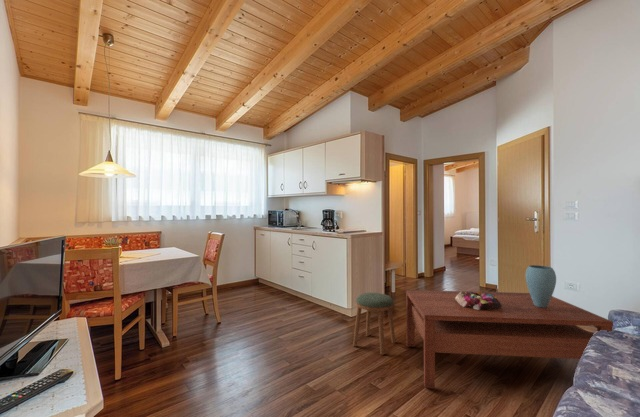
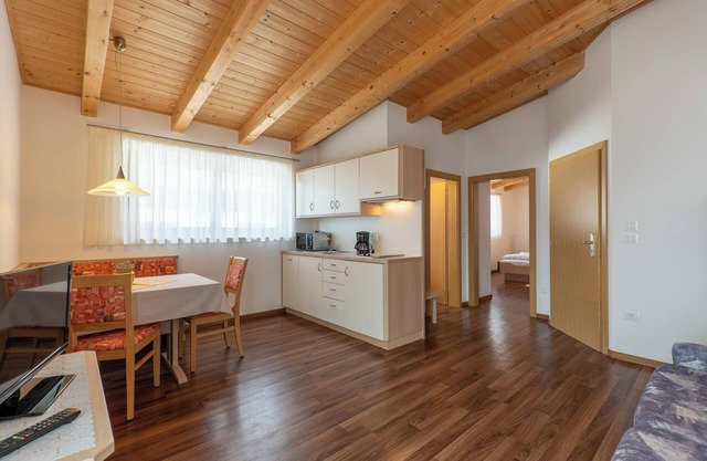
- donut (477, 298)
- coffee table (492, 335)
- stool (378, 319)
- vase (540, 286)
